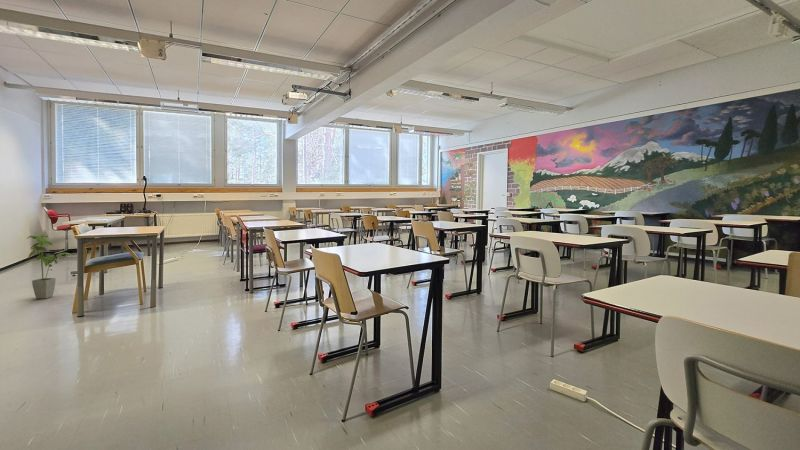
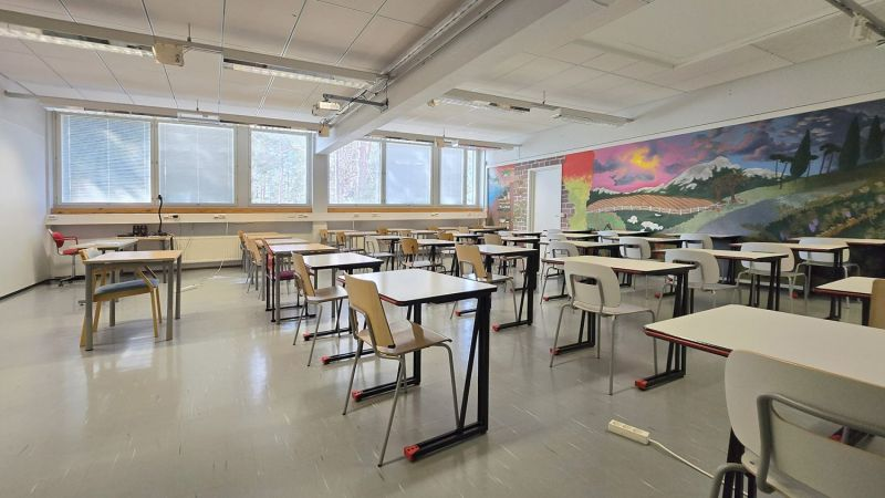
- house plant (46, 266)
